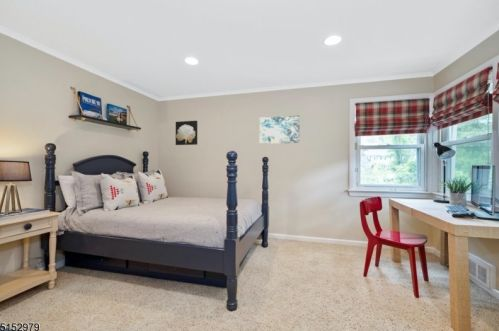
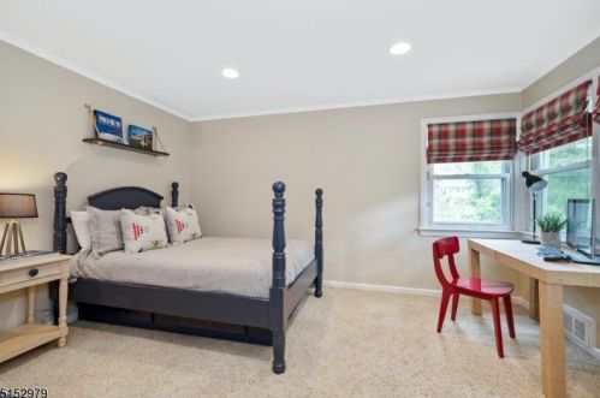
- wall art (279, 130)
- wall art (186, 133)
